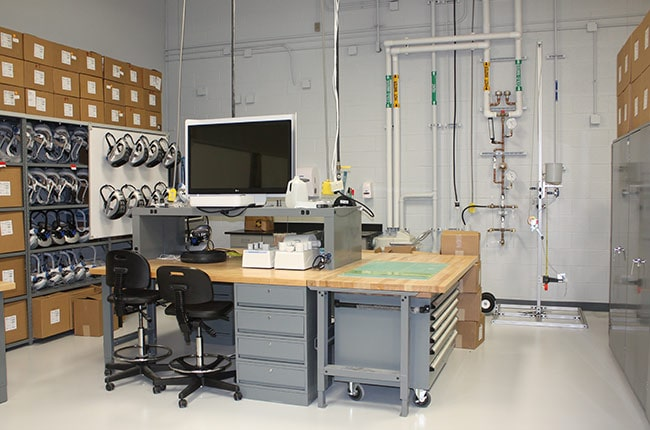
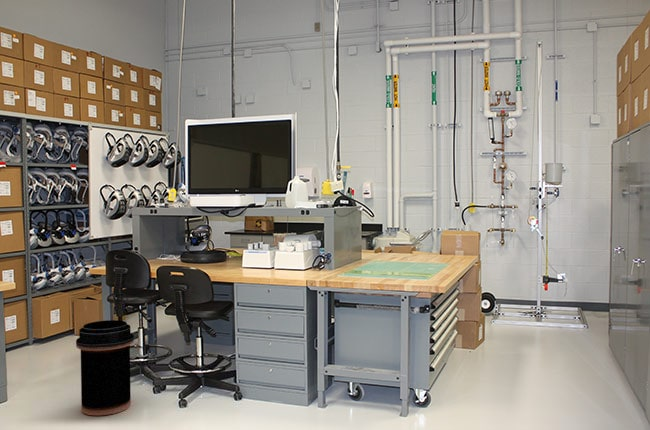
+ trash can (105, 365)
